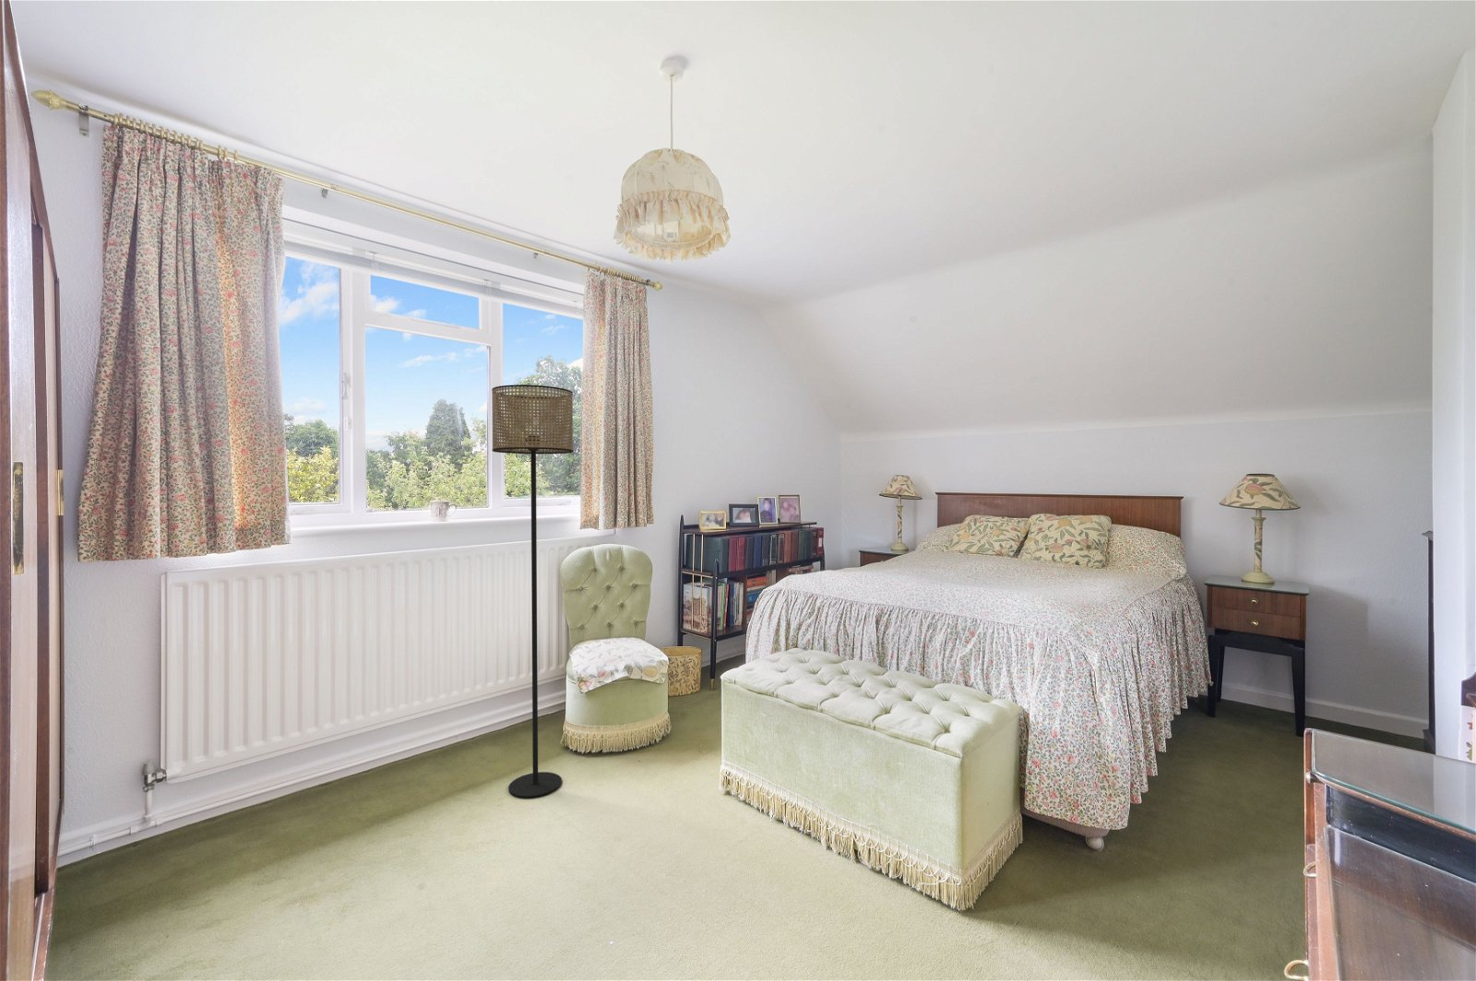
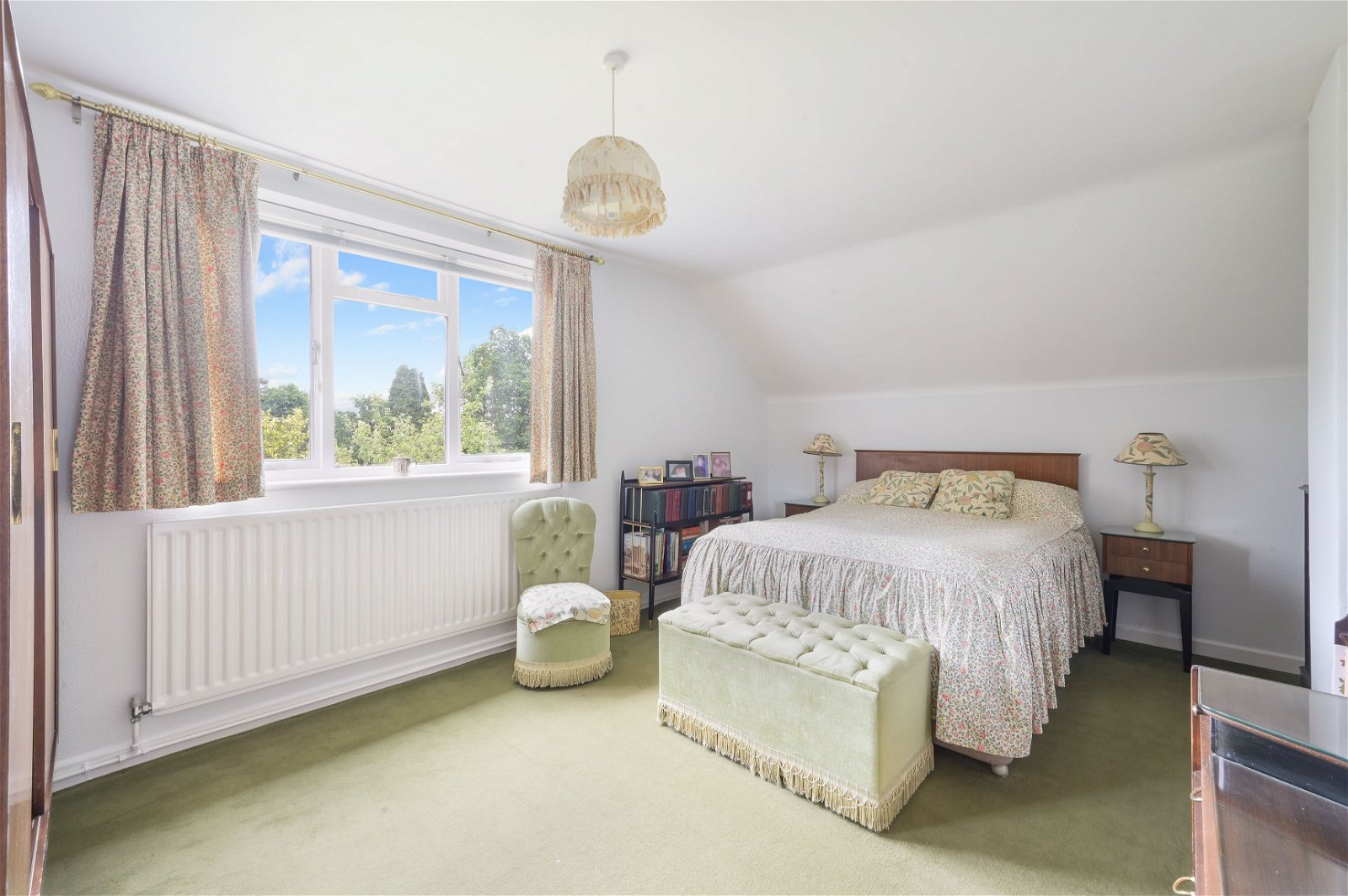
- floor lamp (534, 587)
